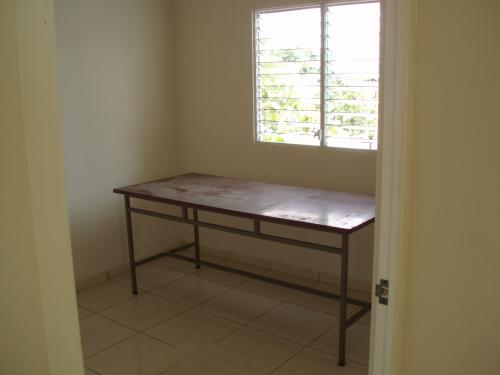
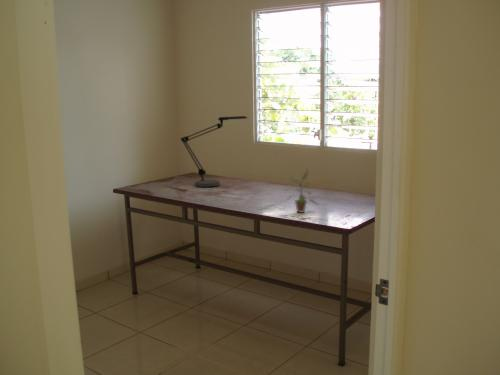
+ potted plant (305, 191)
+ desk lamp (208, 132)
